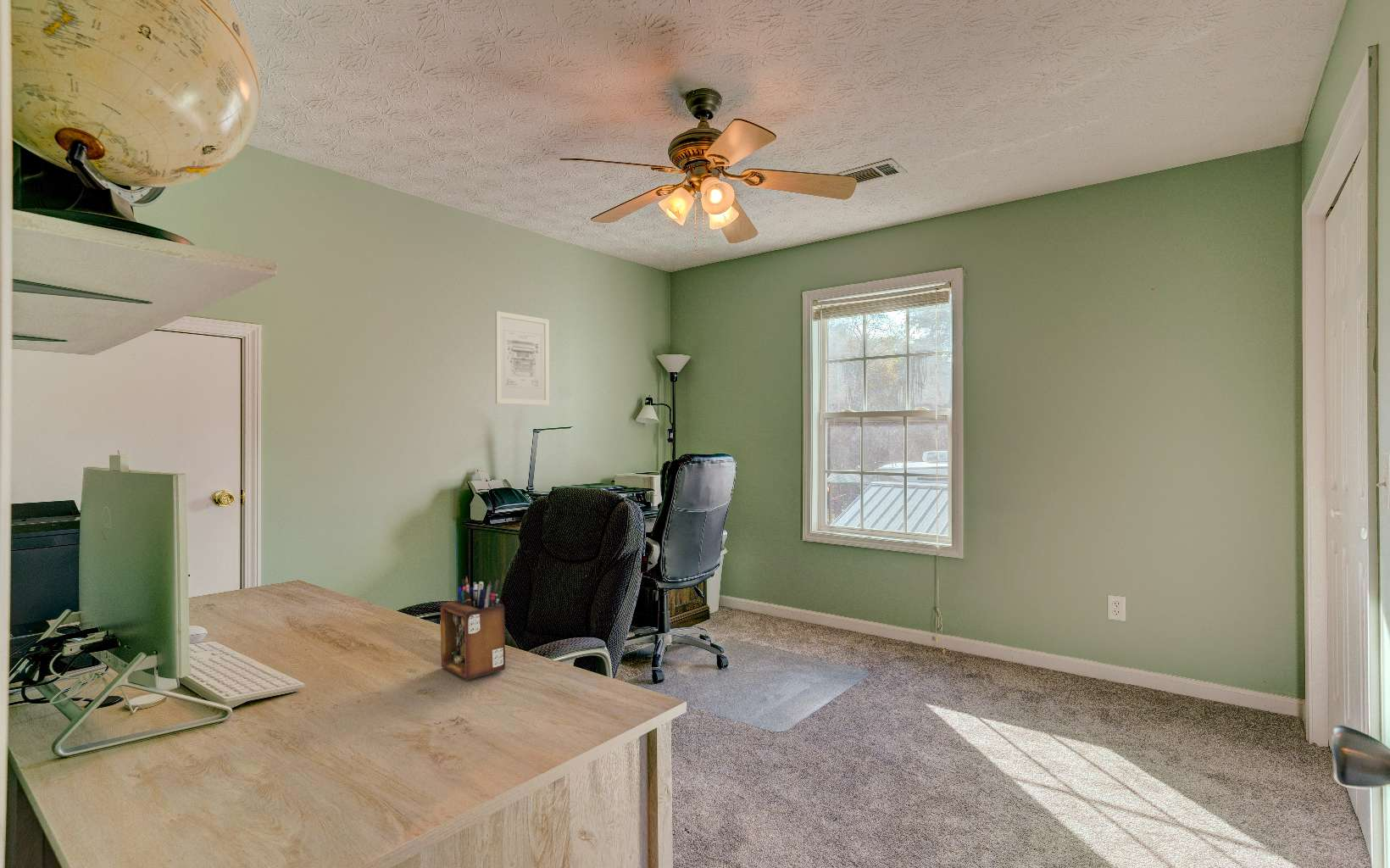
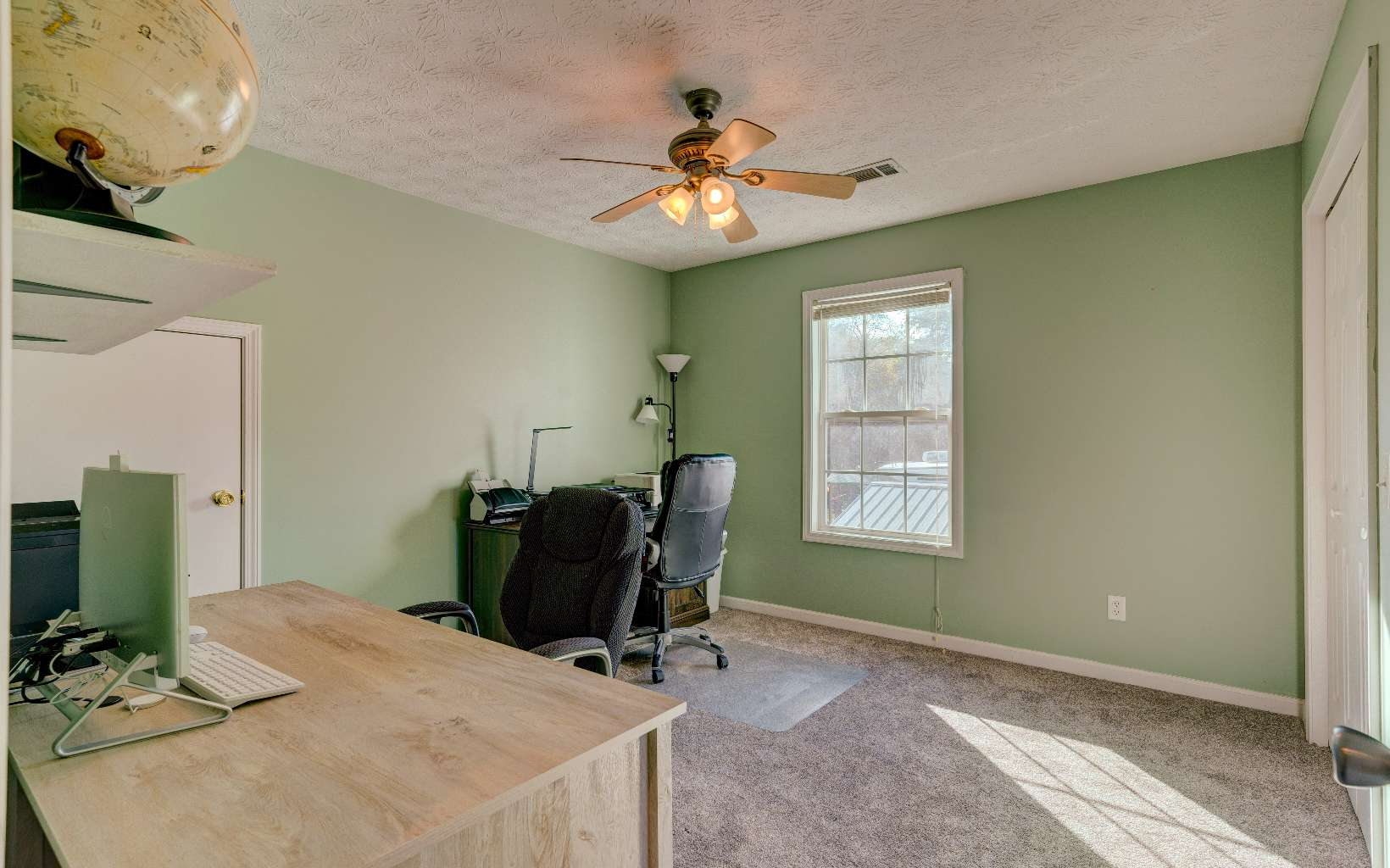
- wall art (523, 359)
- desk organizer (472, 623)
